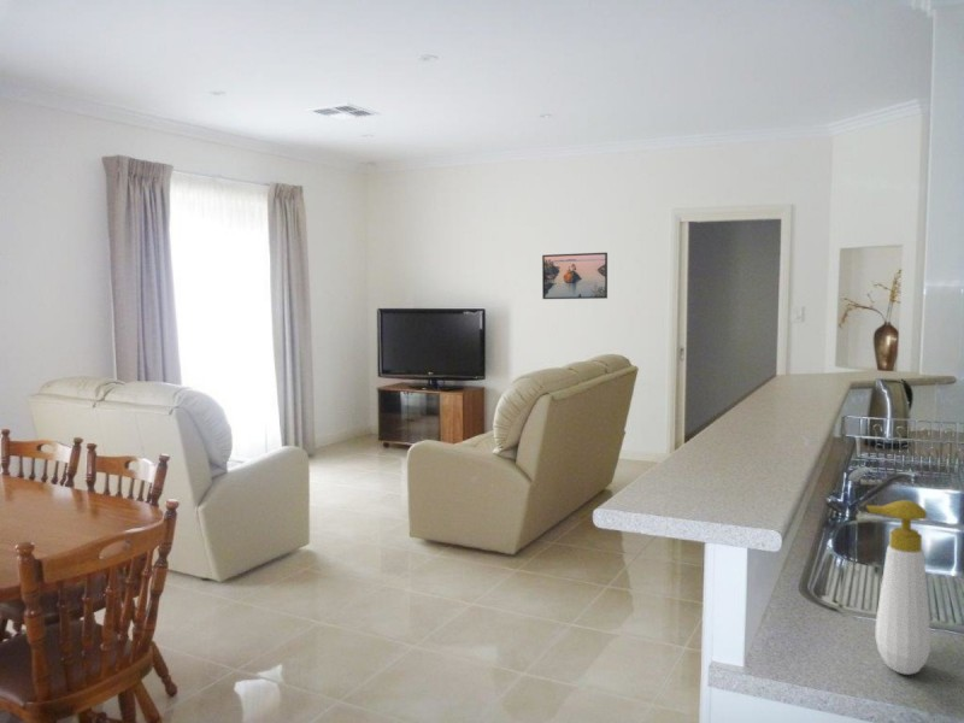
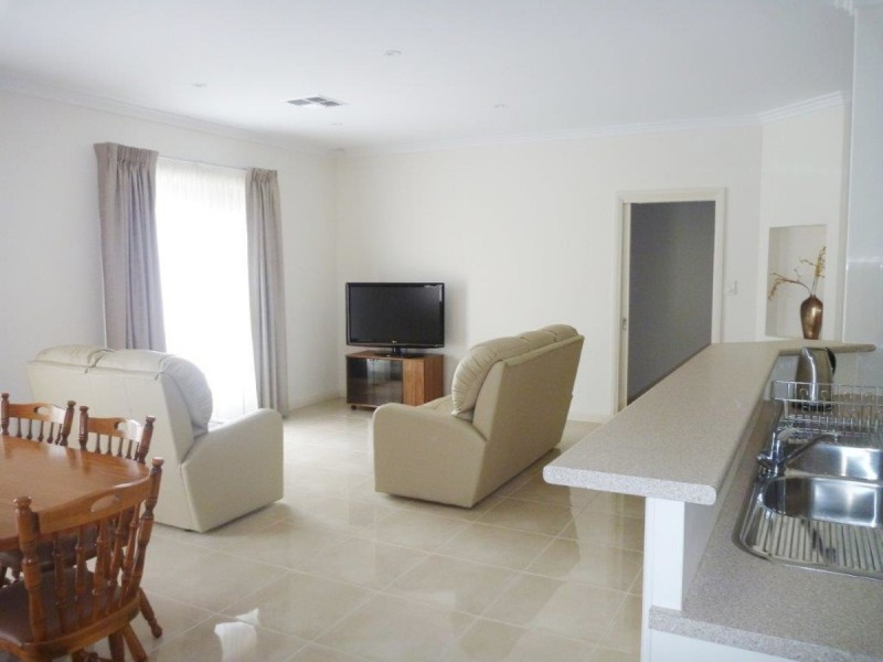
- soap bottle (897, 583)
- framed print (574, 276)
